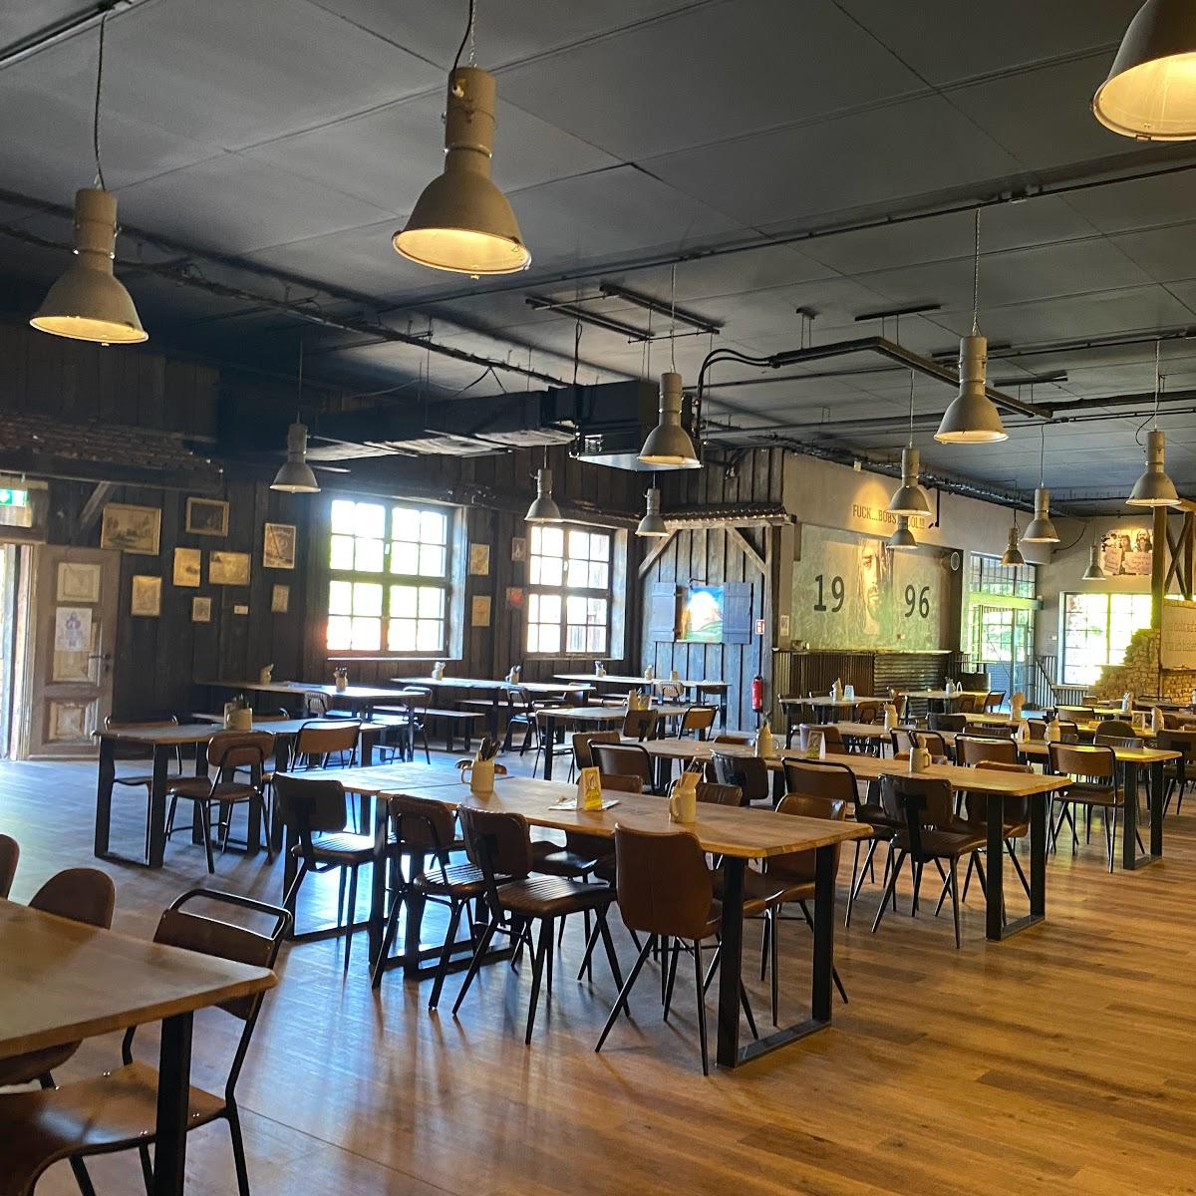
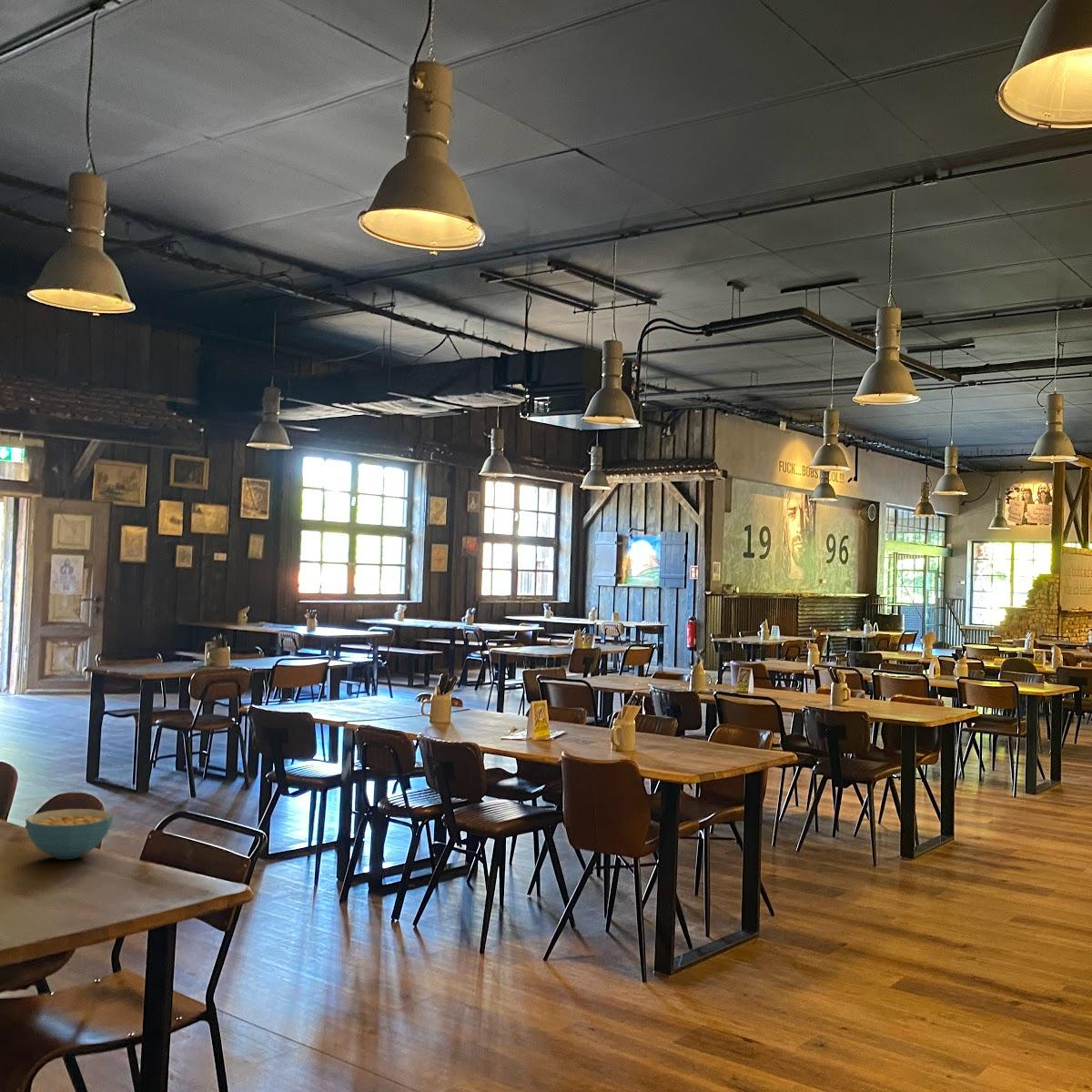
+ cereal bowl (68, 836)
